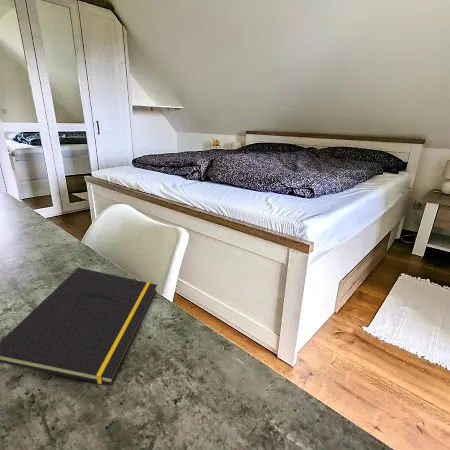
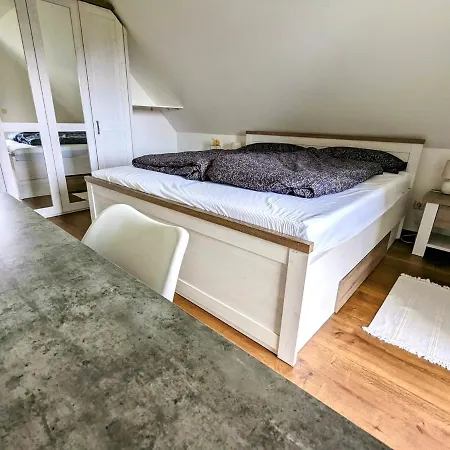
- notepad (91, 314)
